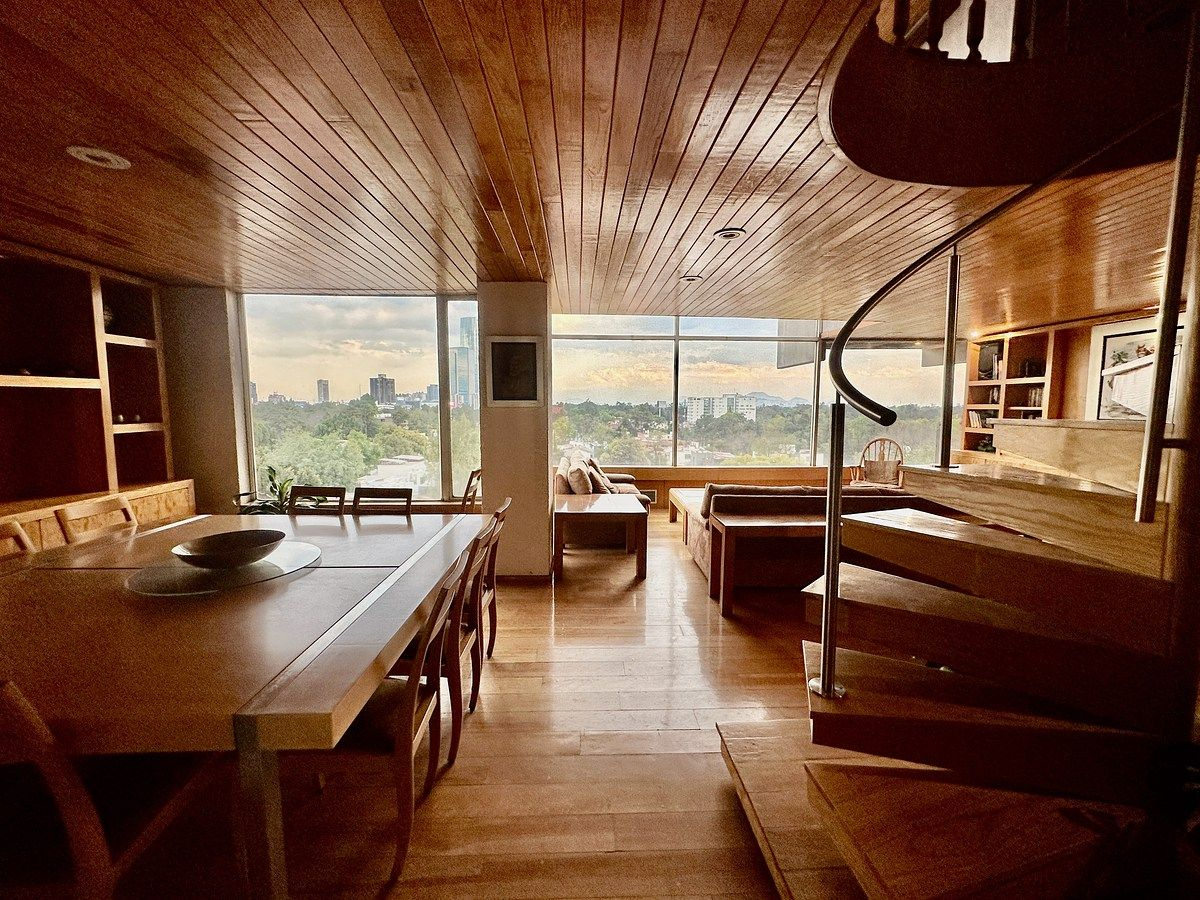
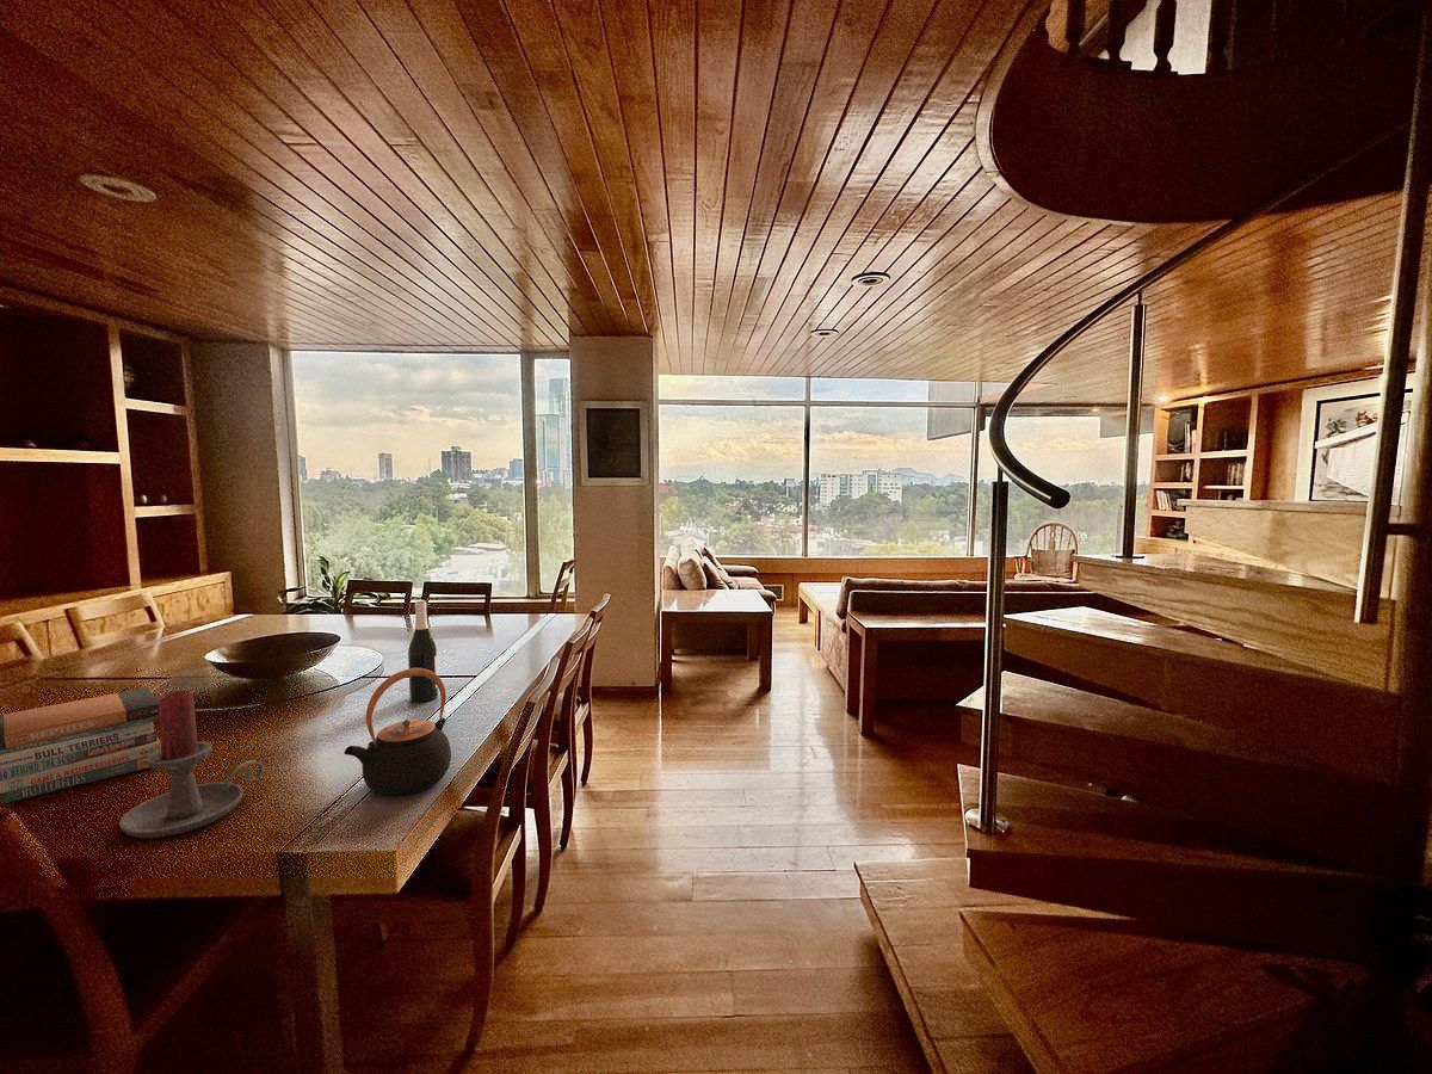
+ book stack (72, 742)
+ wine bottle (421, 649)
+ candle holder (196, 748)
+ teapot (399, 728)
